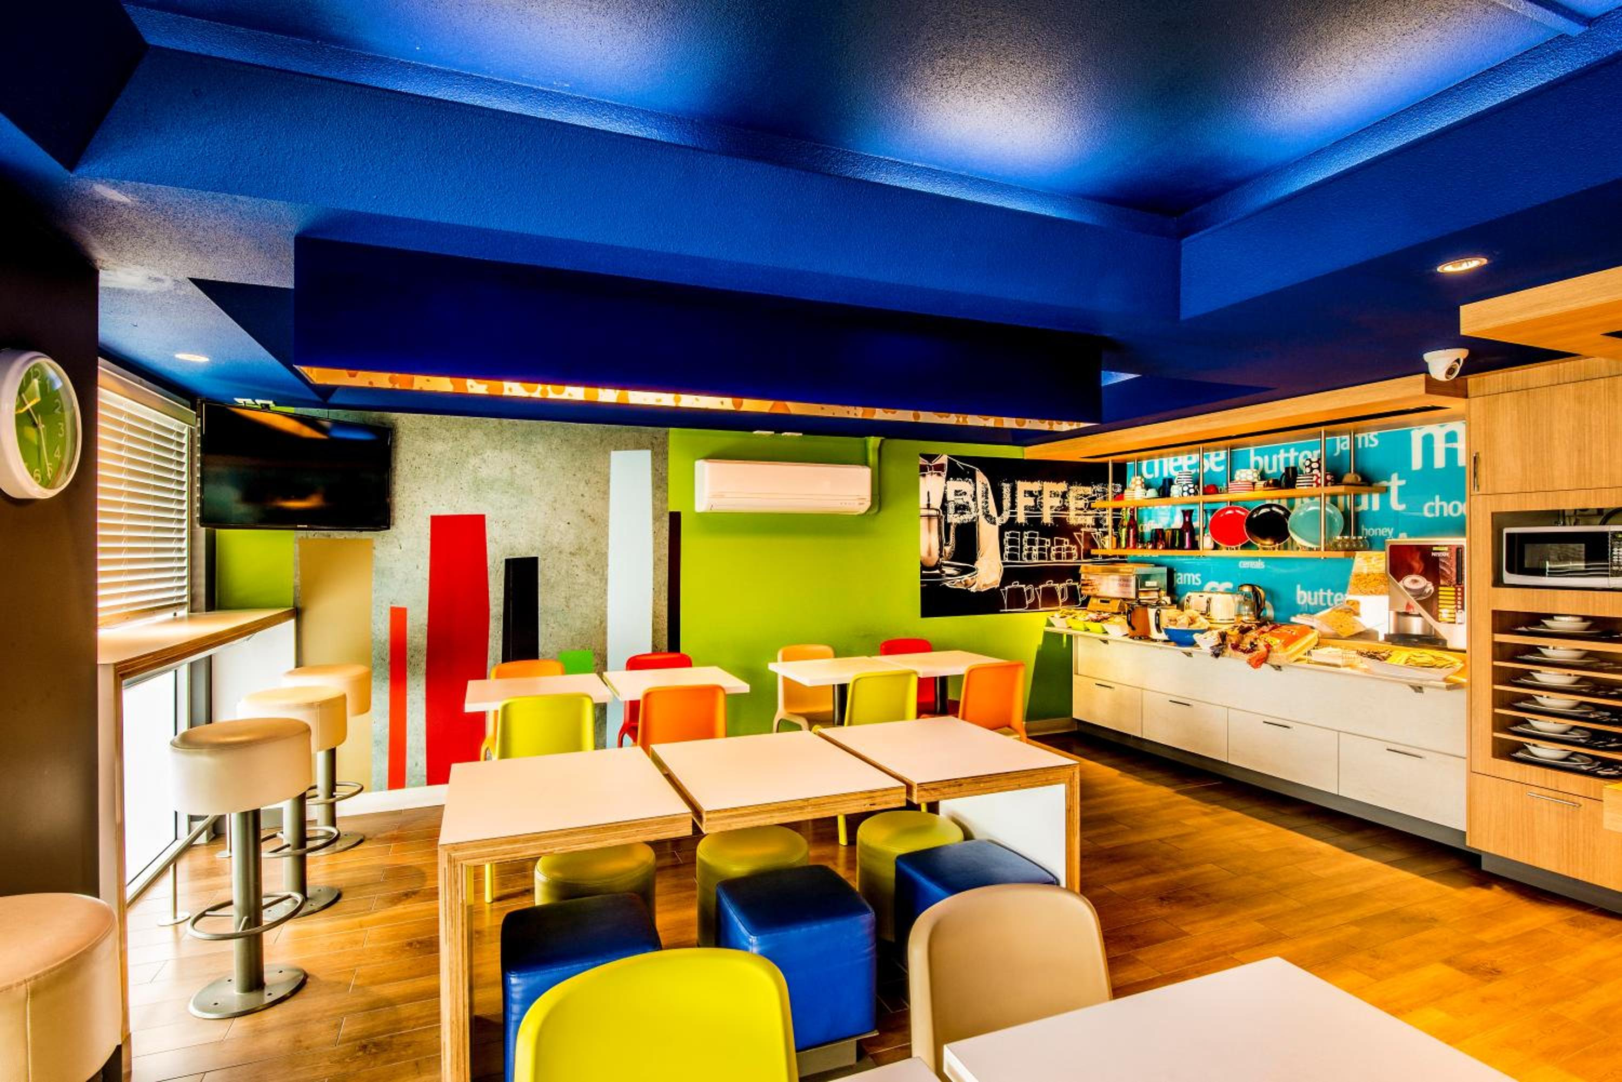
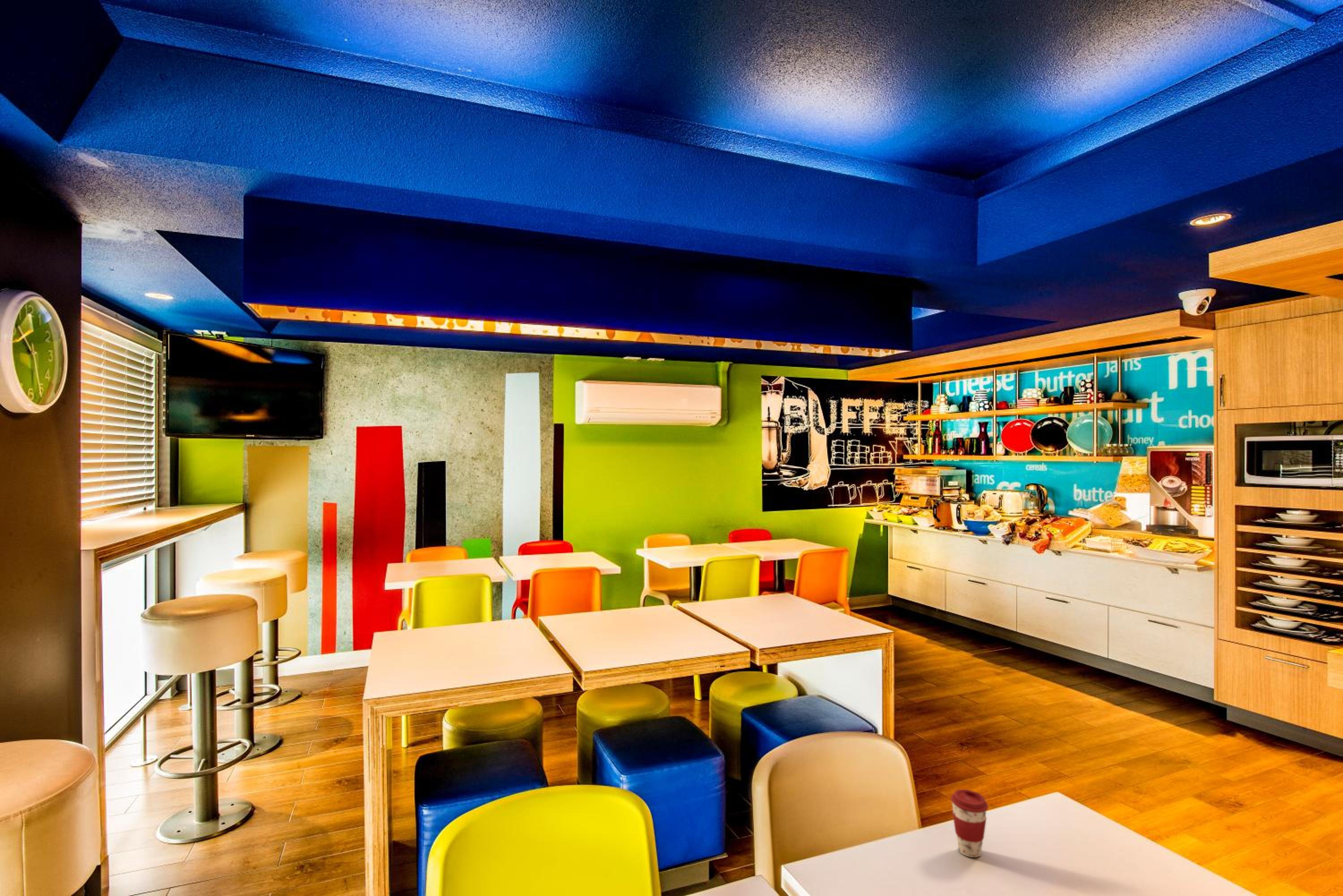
+ coffee cup (969, 823)
